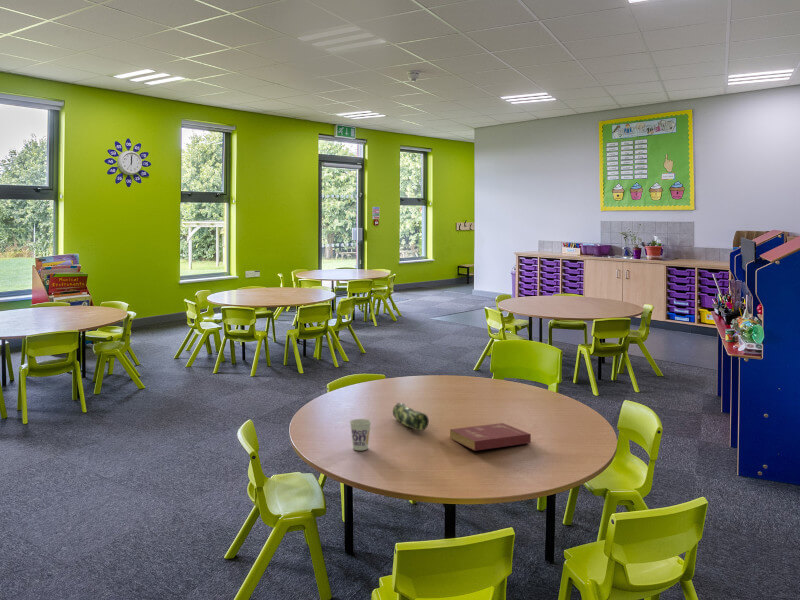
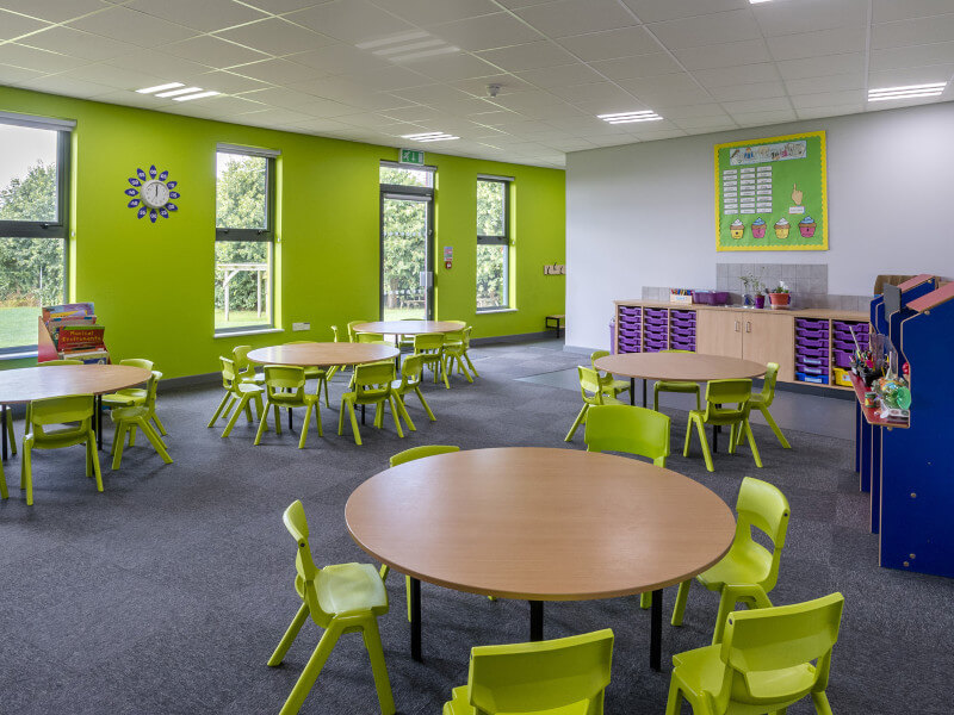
- cup (360, 434)
- book (489, 436)
- pencil case (409, 416)
